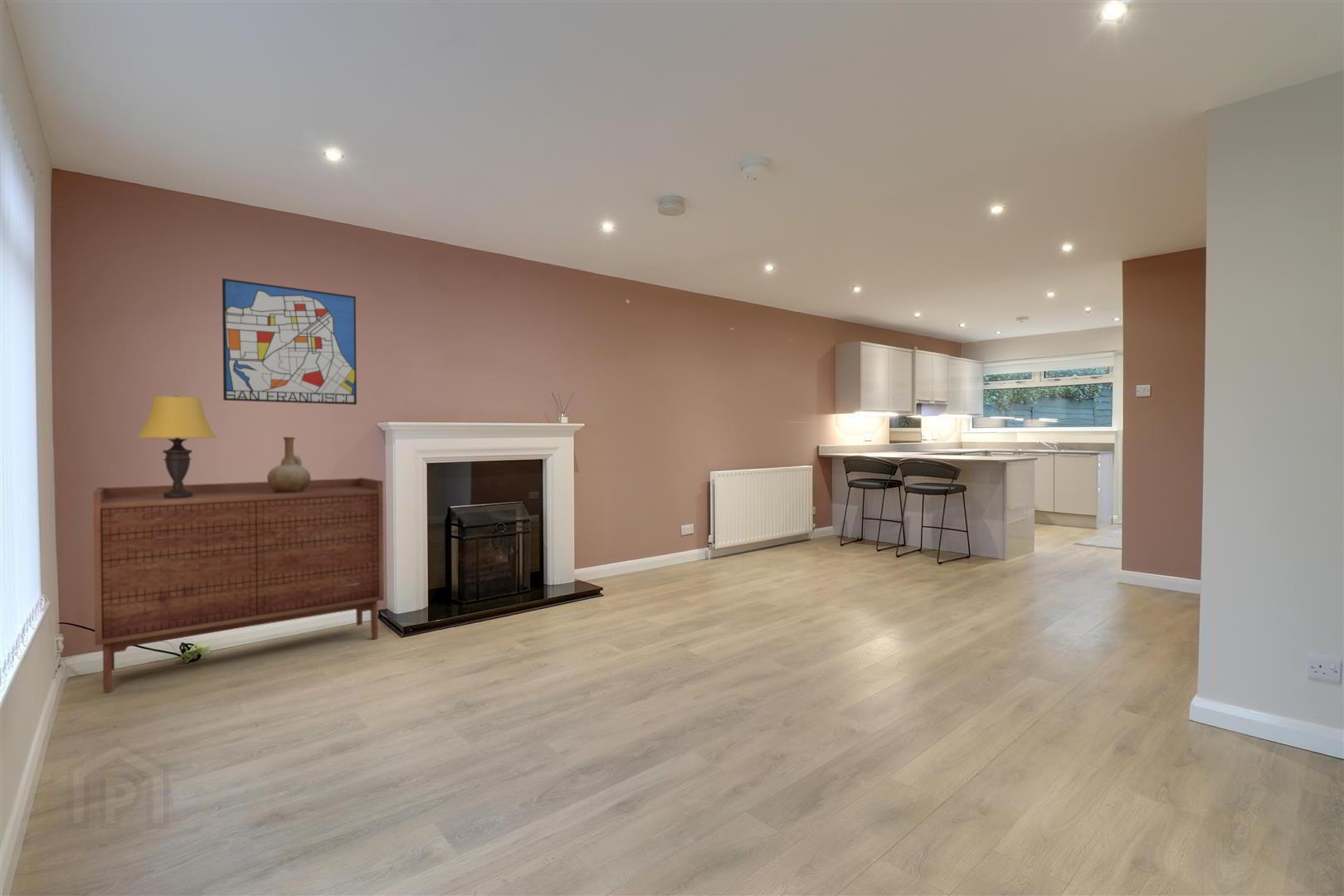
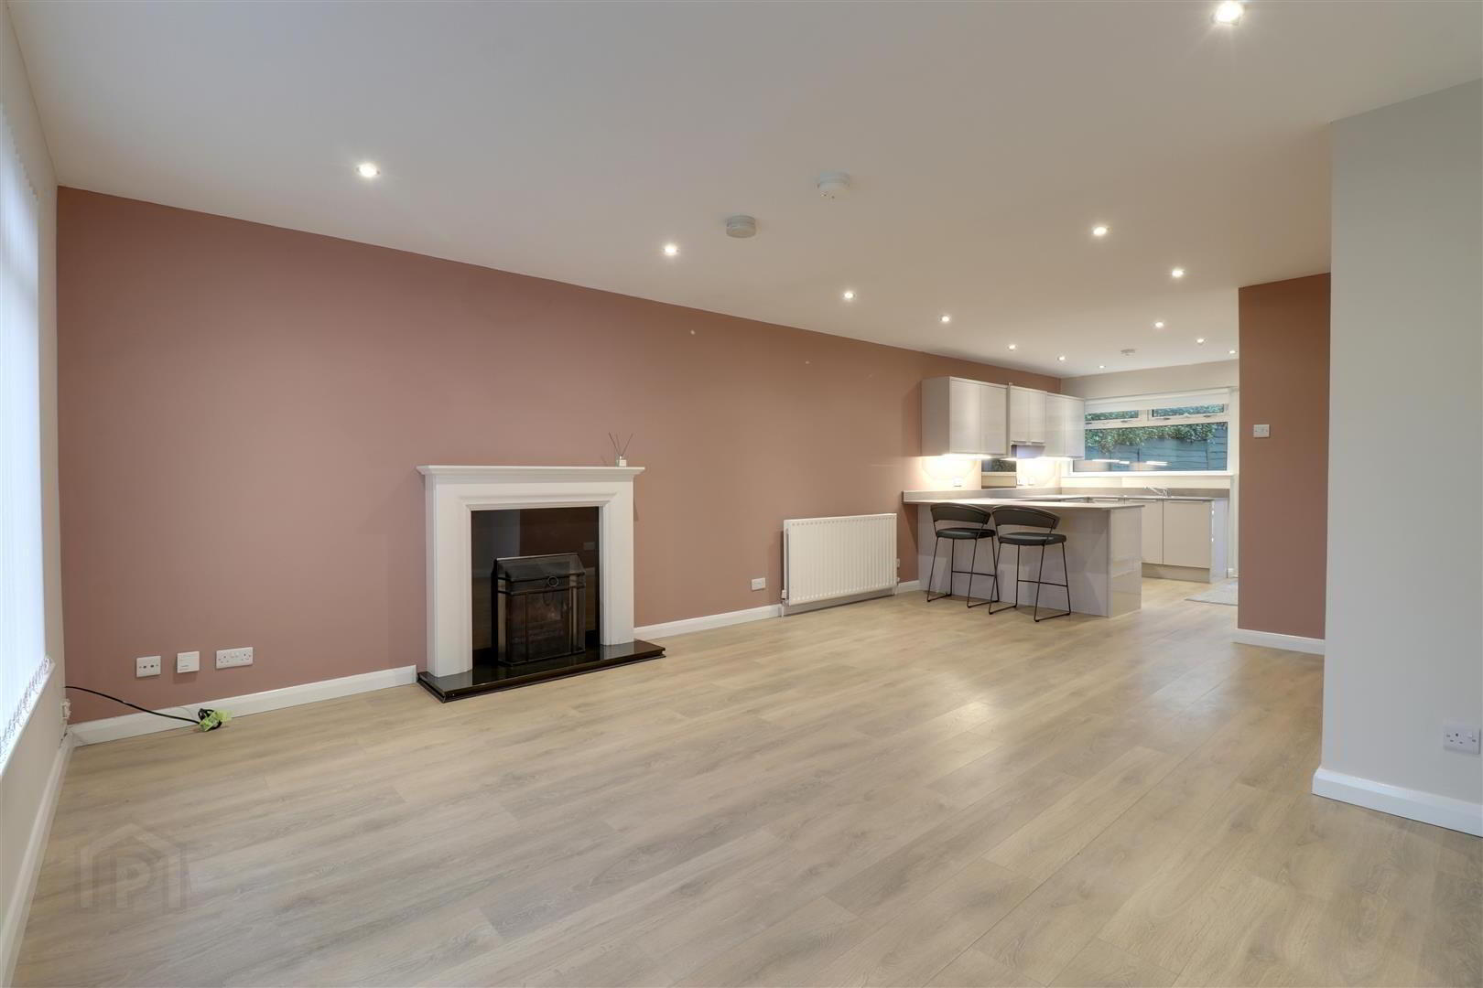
- sideboard (251, 568)
- table lamp (178, 446)
- wall art (293, 345)
- vase (290, 464)
